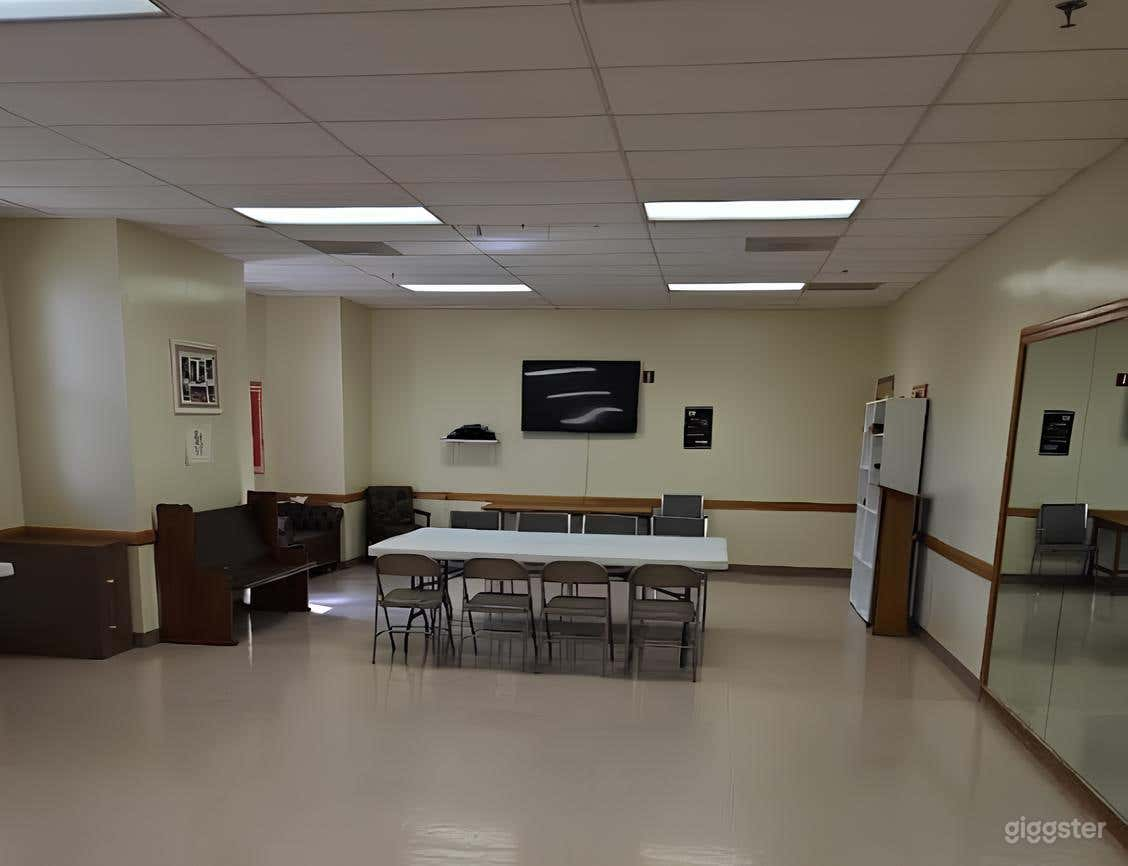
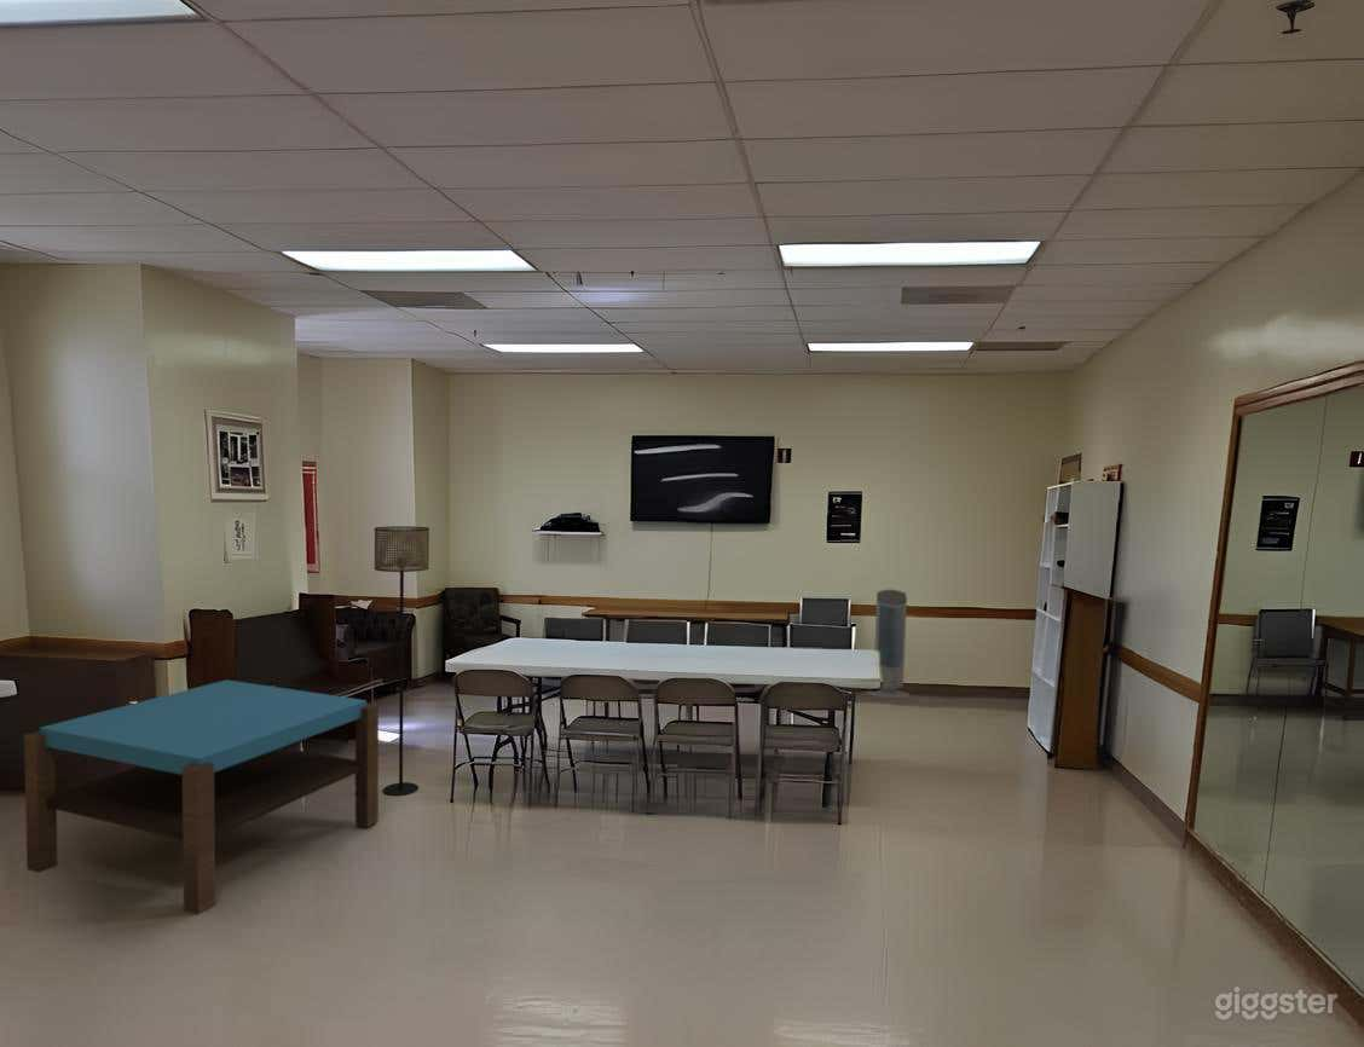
+ floor lamp (401, 659)
+ coffee table (215, 779)
+ air purifier (889, 642)
